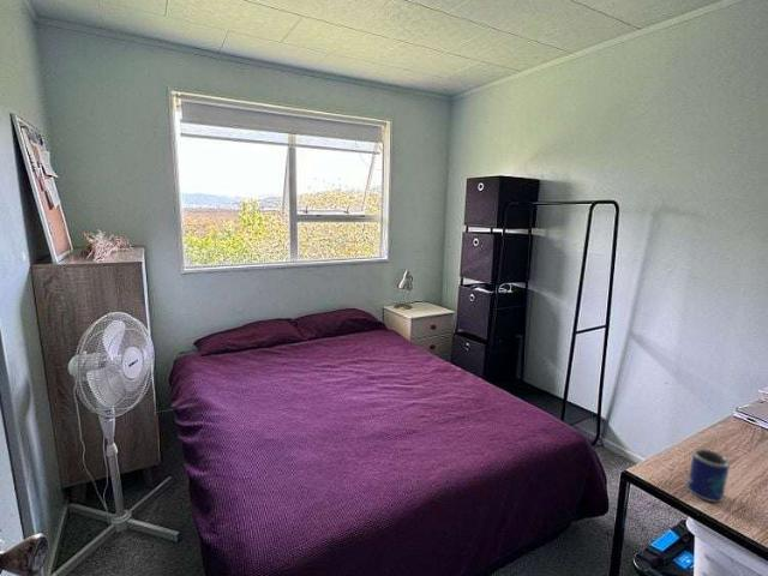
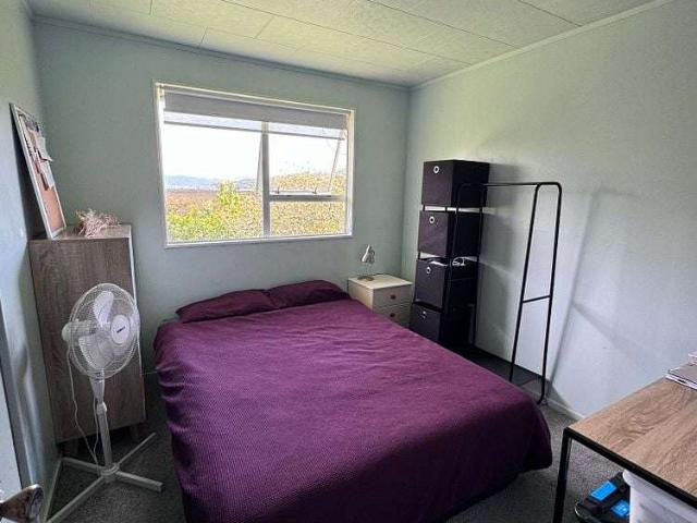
- mug (709, 472)
